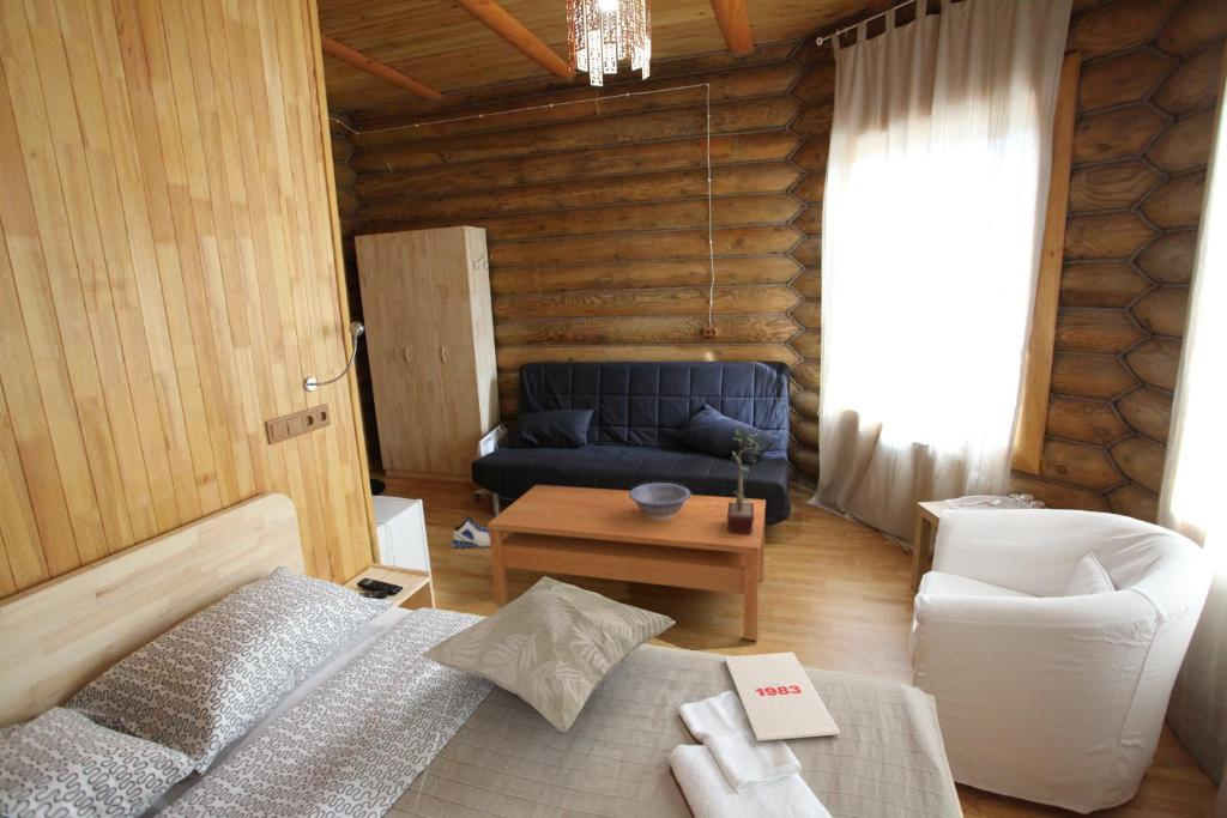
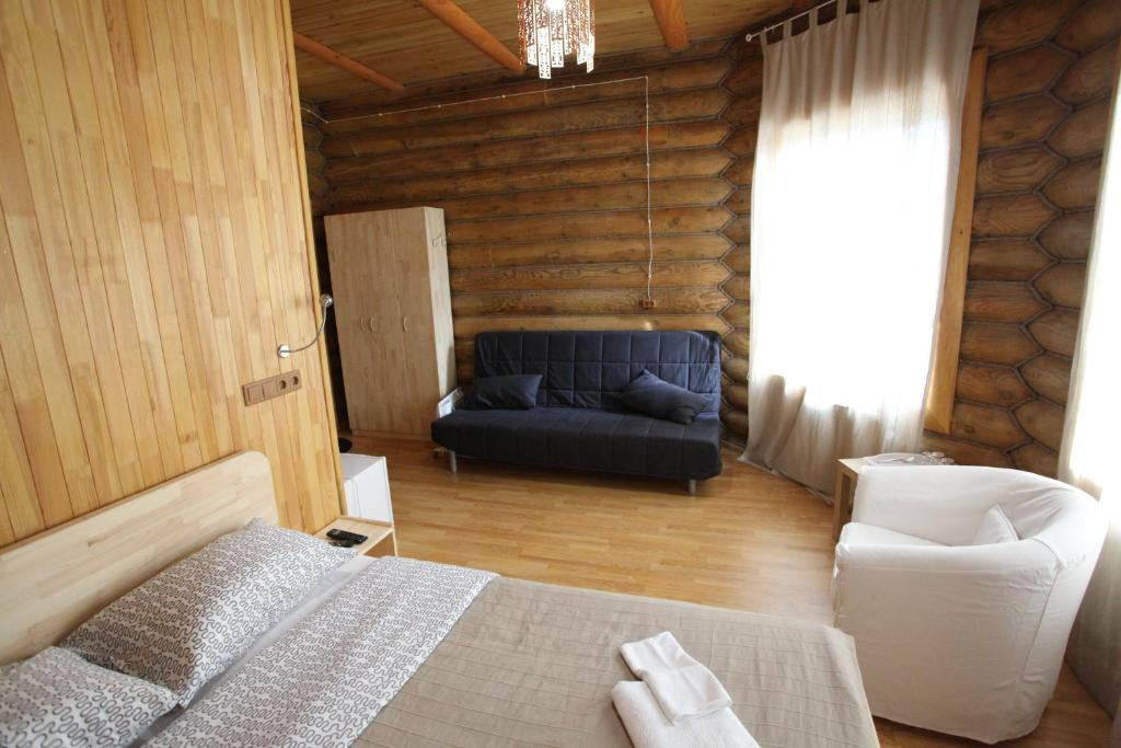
- coffee table (631, 552)
- potted plant (745, 469)
- decorative pillow (552, 637)
- decorative bowl (659, 503)
- magazine (776, 691)
- sneaker (475, 531)
